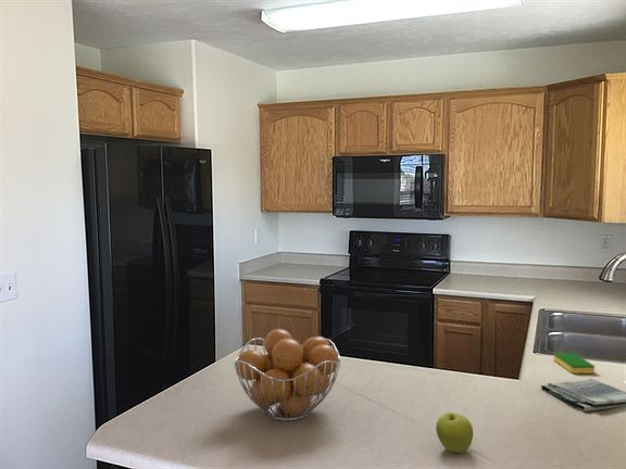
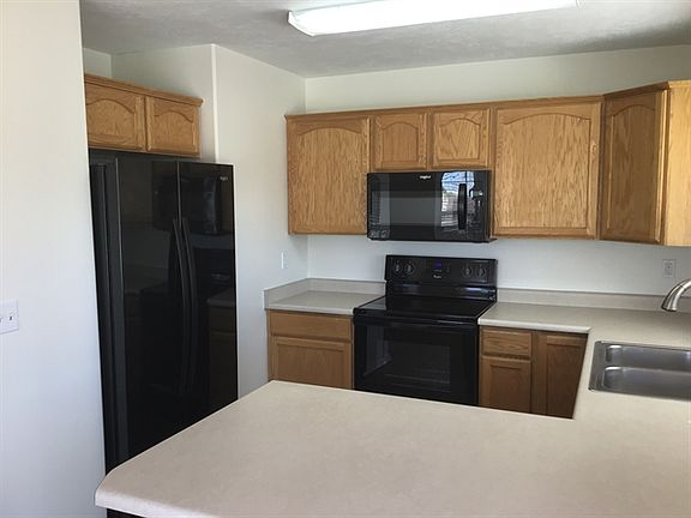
- dish towel (588, 392)
- fruit basket (287, 372)
- fruit (453, 432)
- dish sponge (573, 363)
